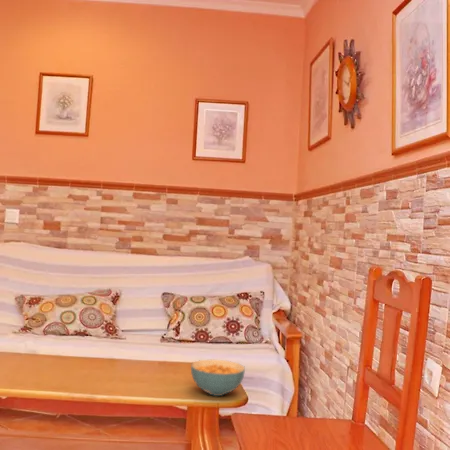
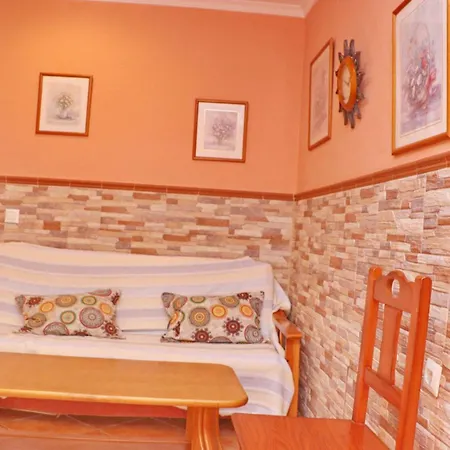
- cereal bowl (217, 379)
